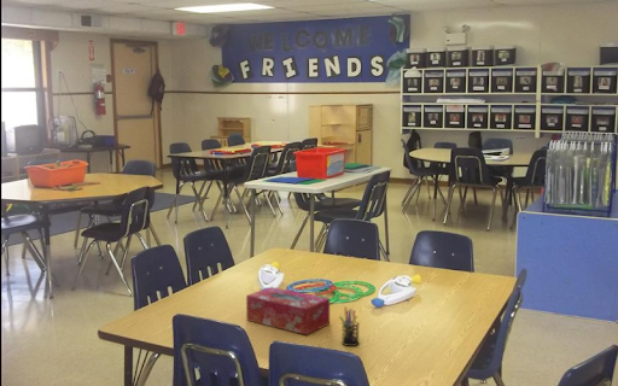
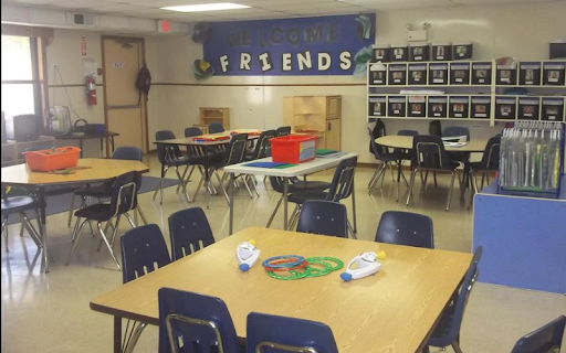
- tissue box (287, 309)
- pen holder (348, 326)
